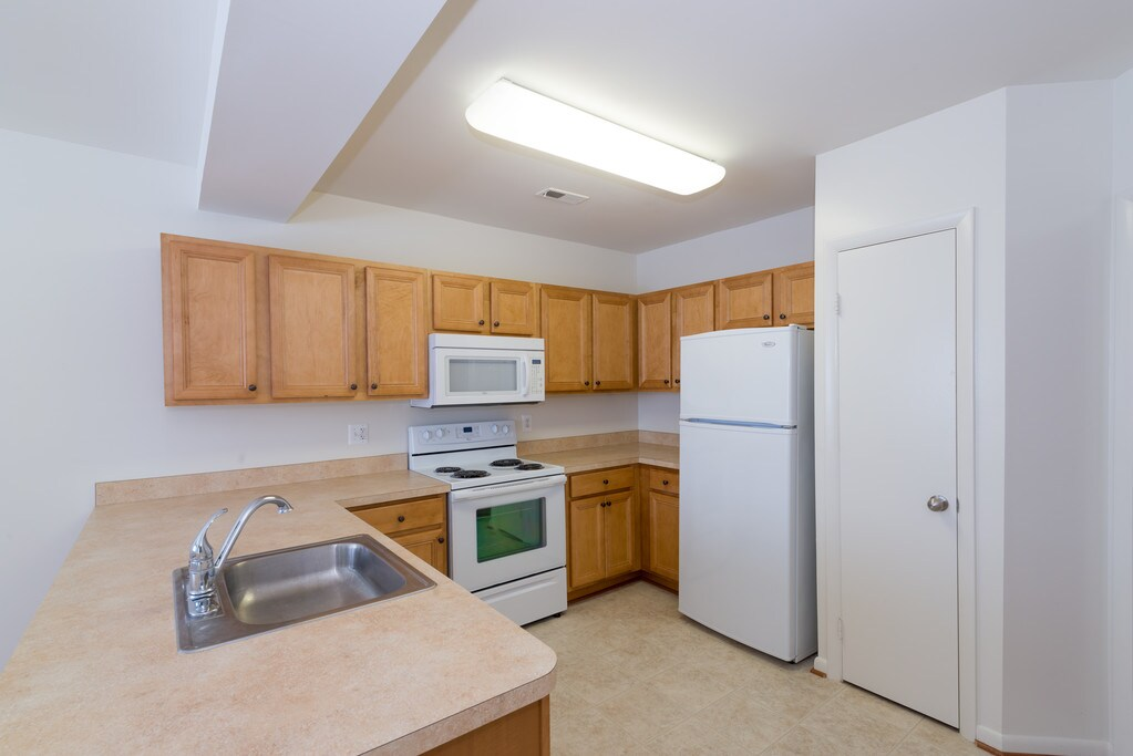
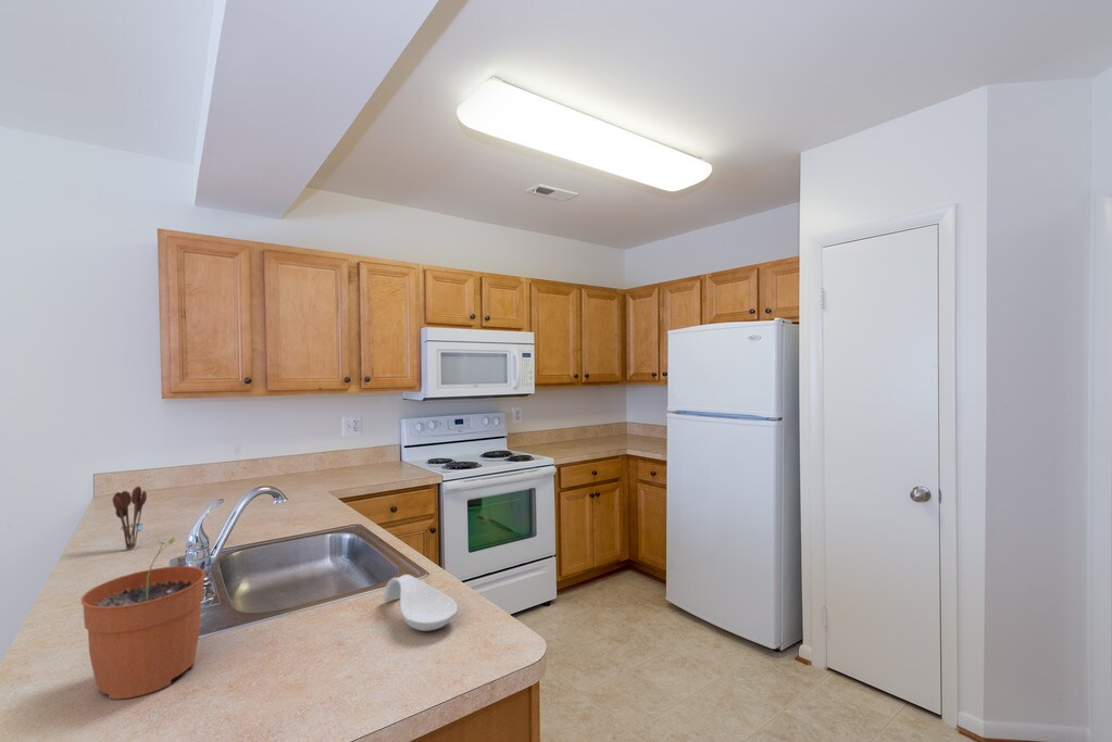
+ plant pot (147, 606)
+ utensil holder (127, 517)
+ spoon rest (415, 600)
